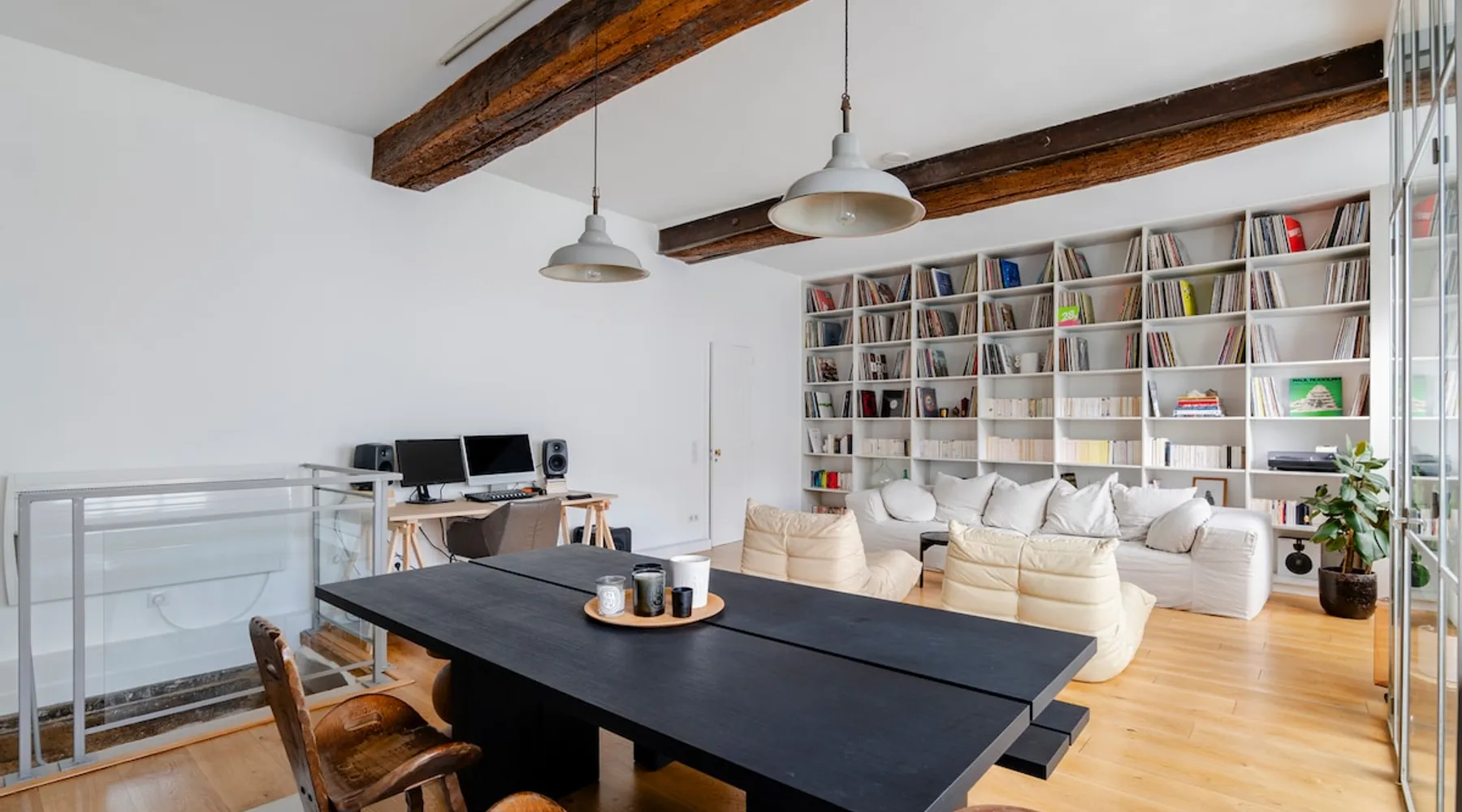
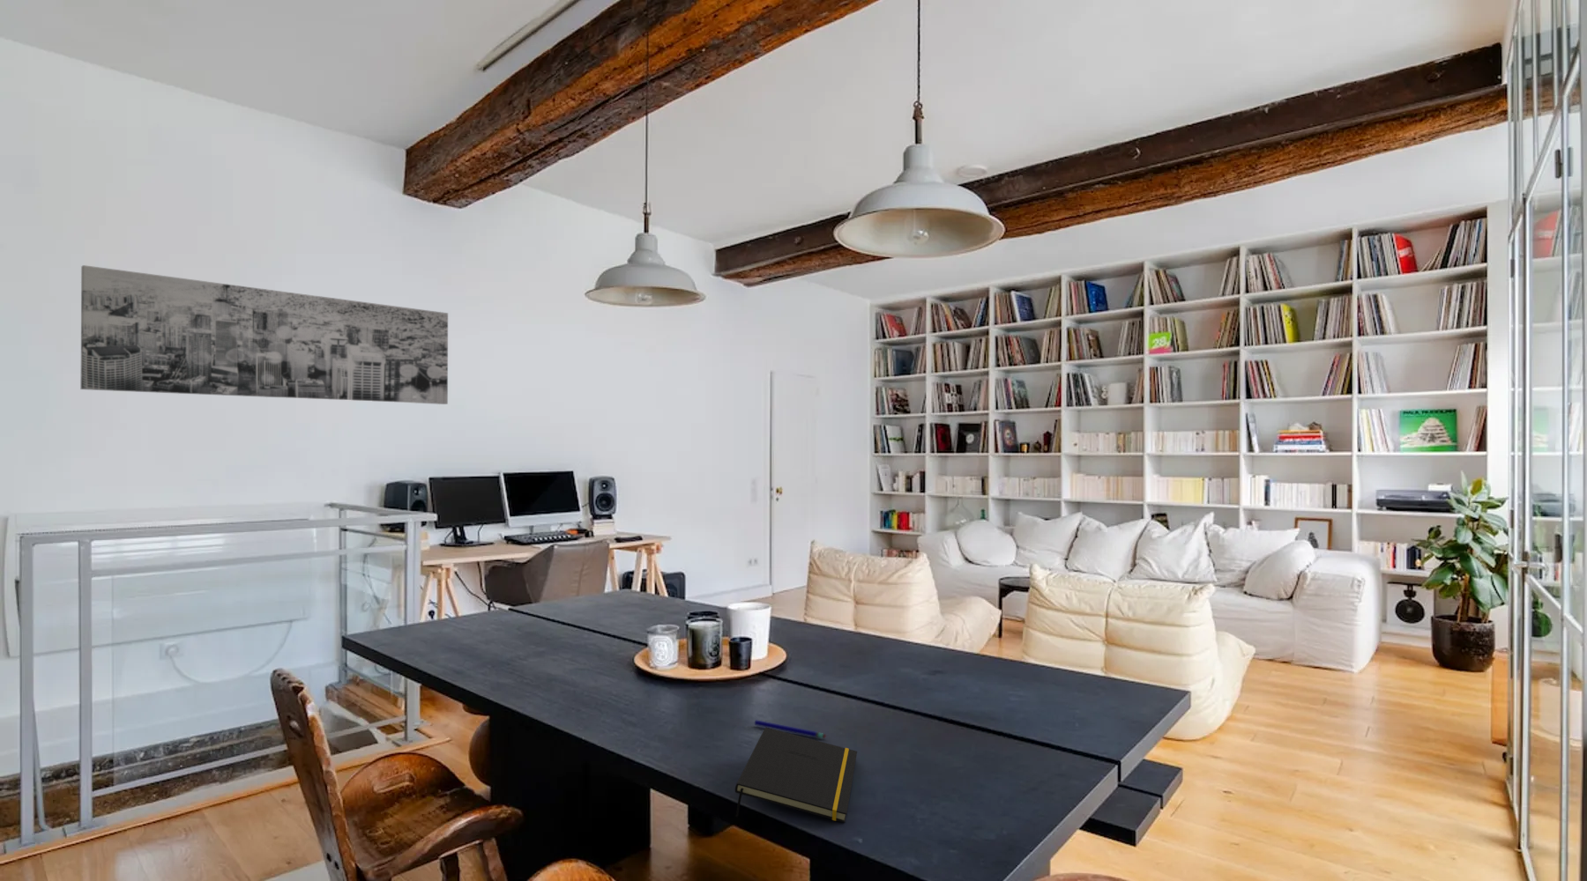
+ pen (789, 729)
+ notepad (800, 770)
+ wall art (292, 345)
